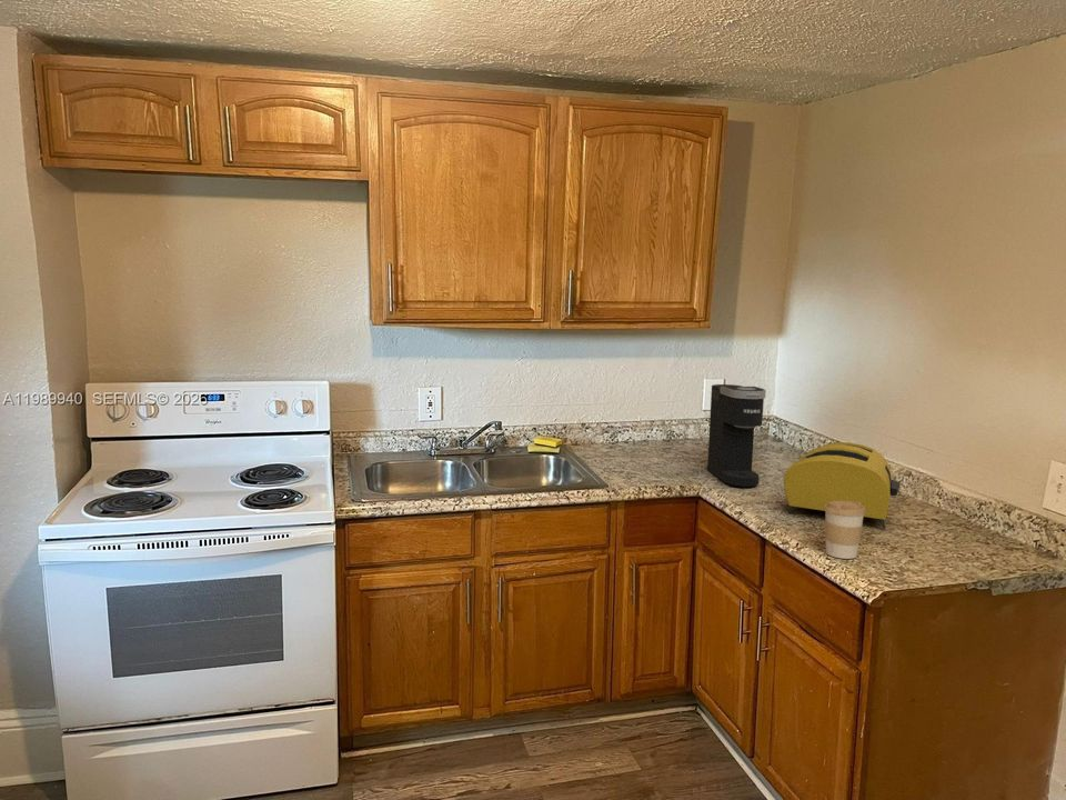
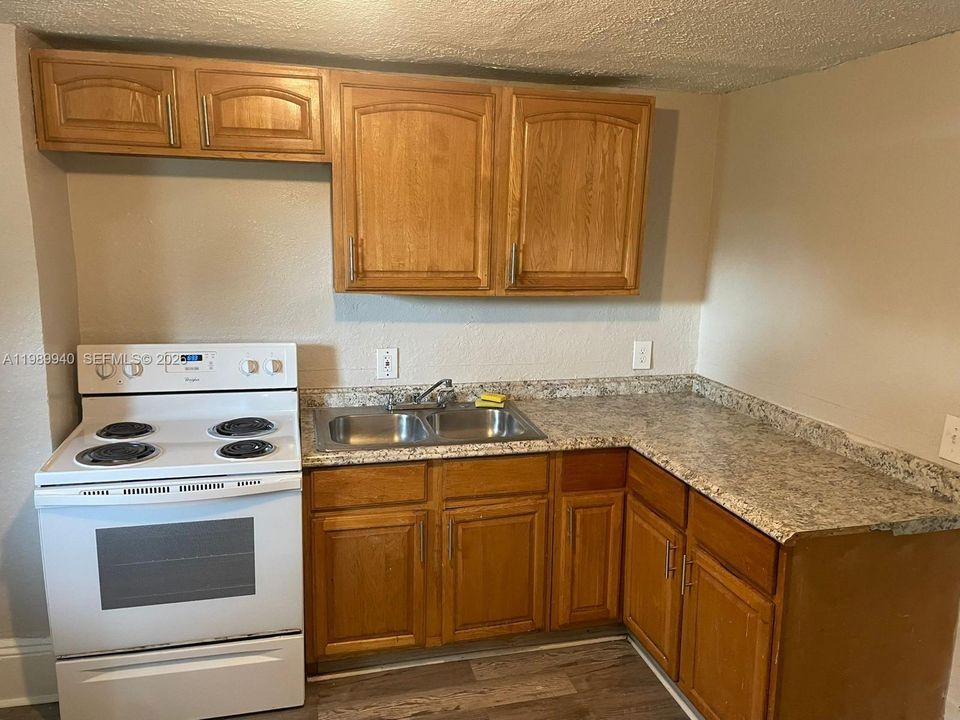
- coffee cup (843, 527)
- coffee maker (734, 431)
- toaster (842, 480)
